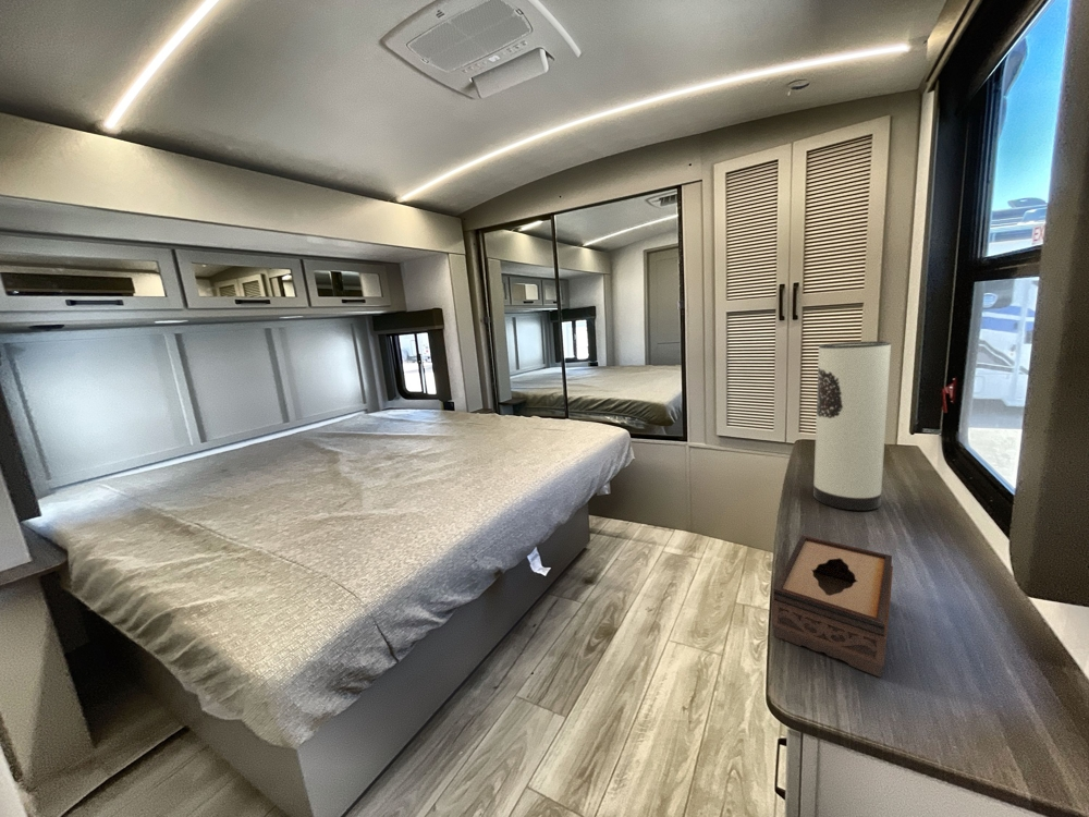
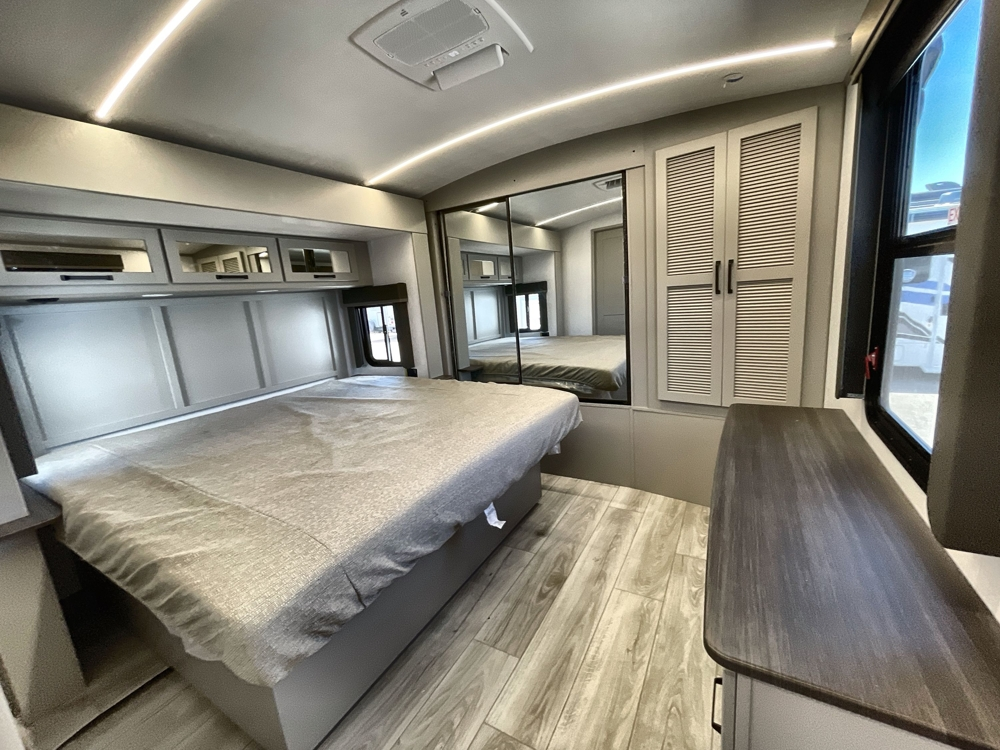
- tissue box (834, 594)
- table lamp (849, 424)
